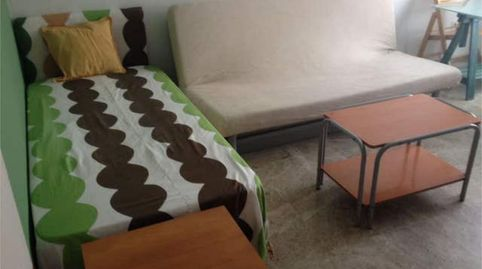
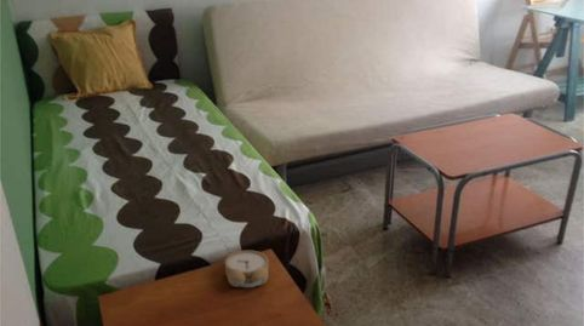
+ alarm clock (247, 268)
